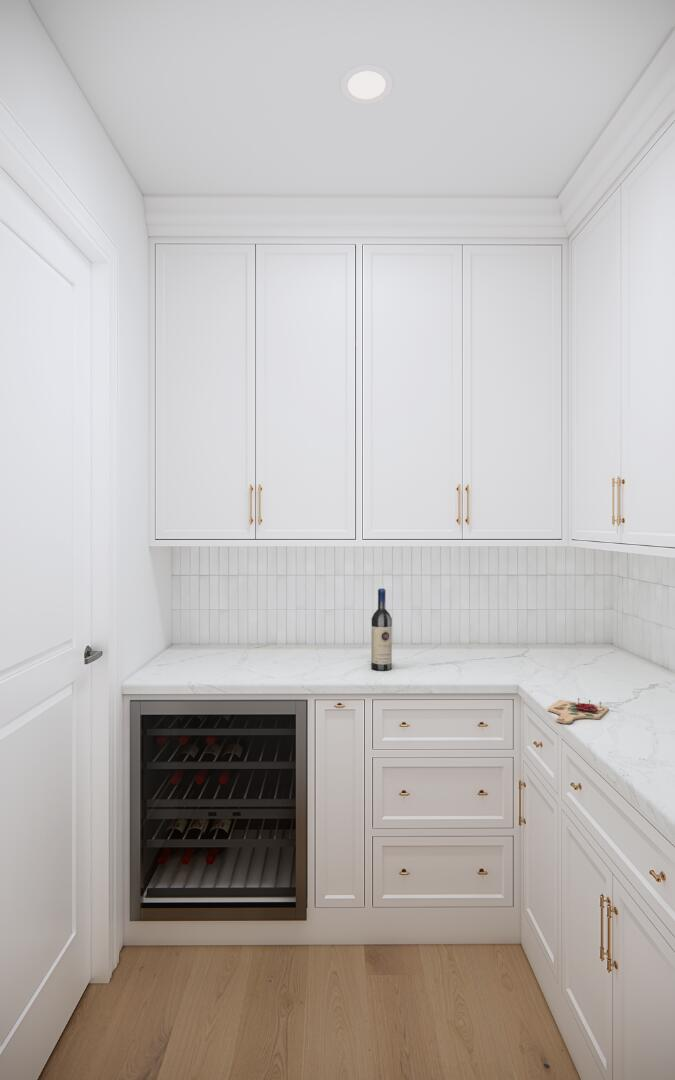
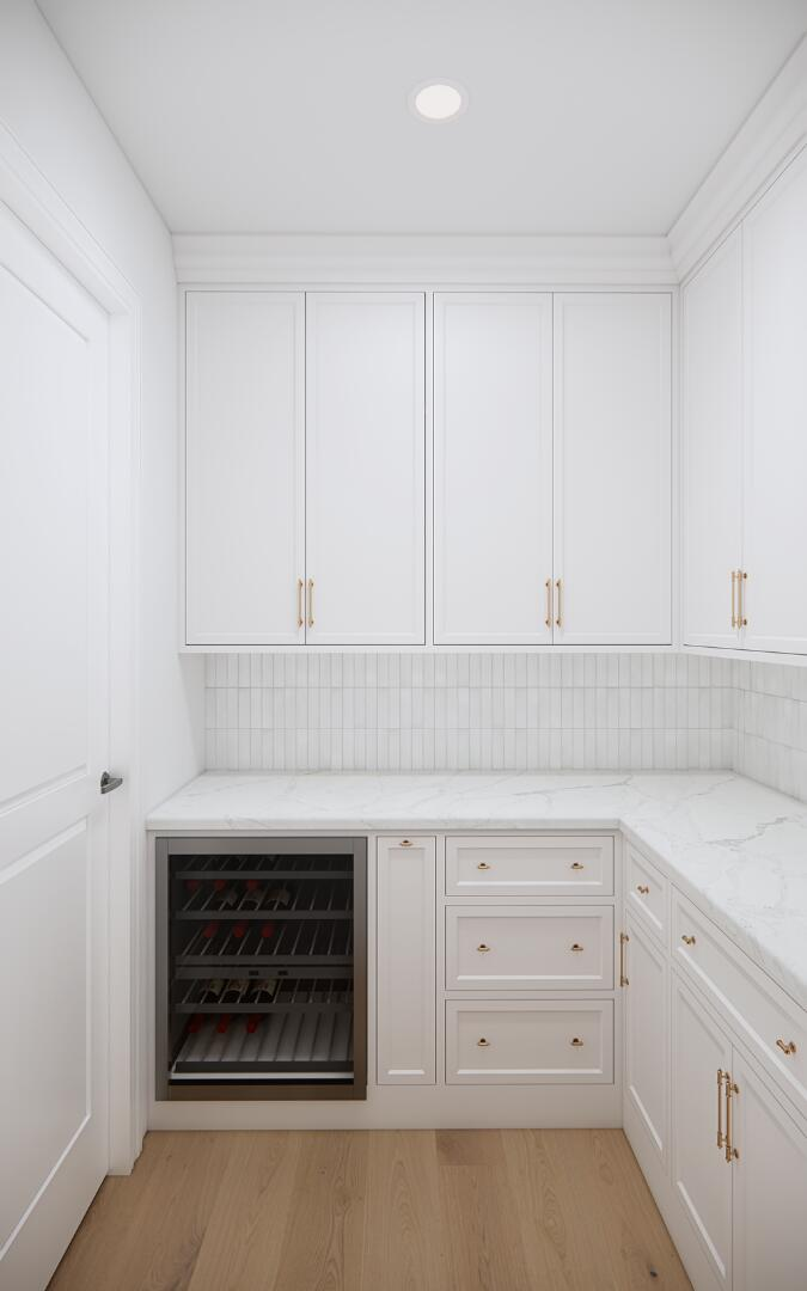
- wine bottle (381, 628)
- cutting board (573, 709)
